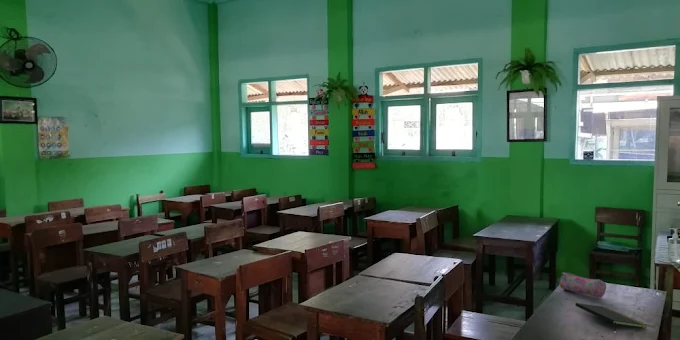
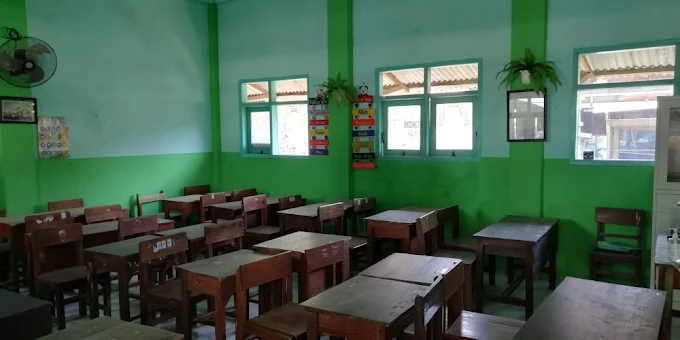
- notepad (609, 314)
- pencil case (581, 284)
